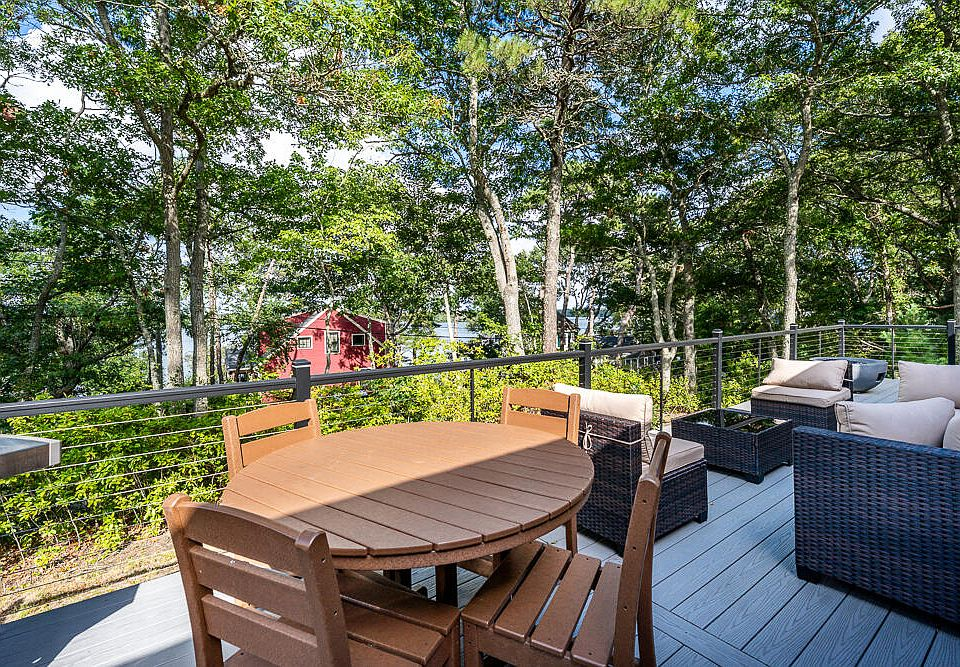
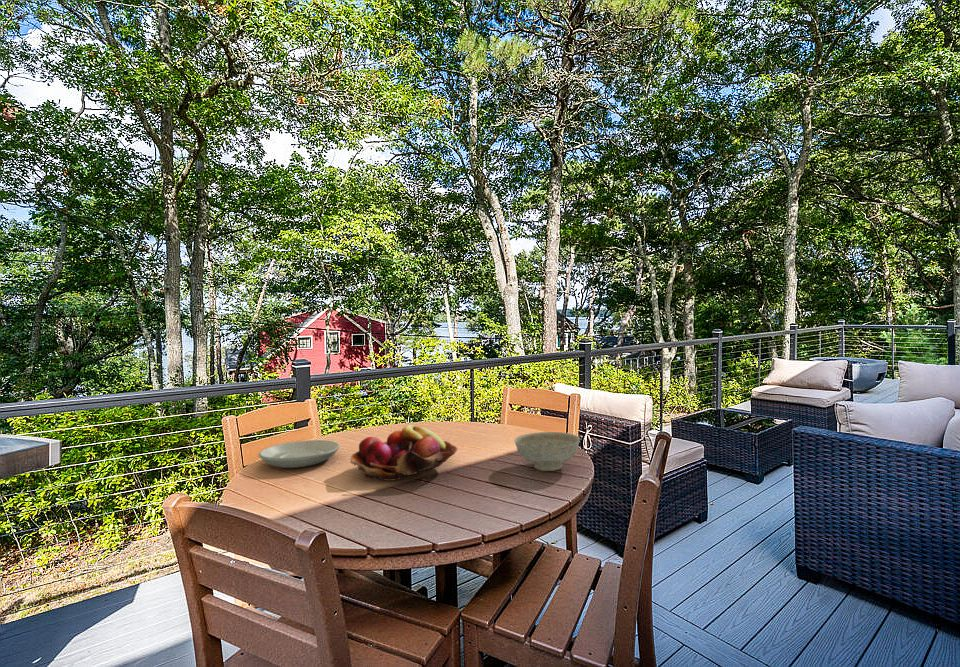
+ fruit basket (405, 449)
+ decorative bowl (547, 452)
+ plate (300, 454)
